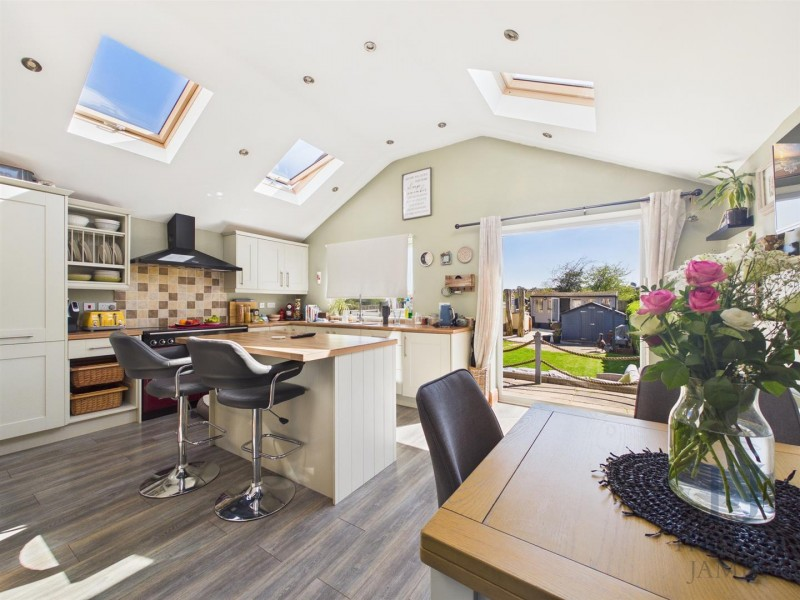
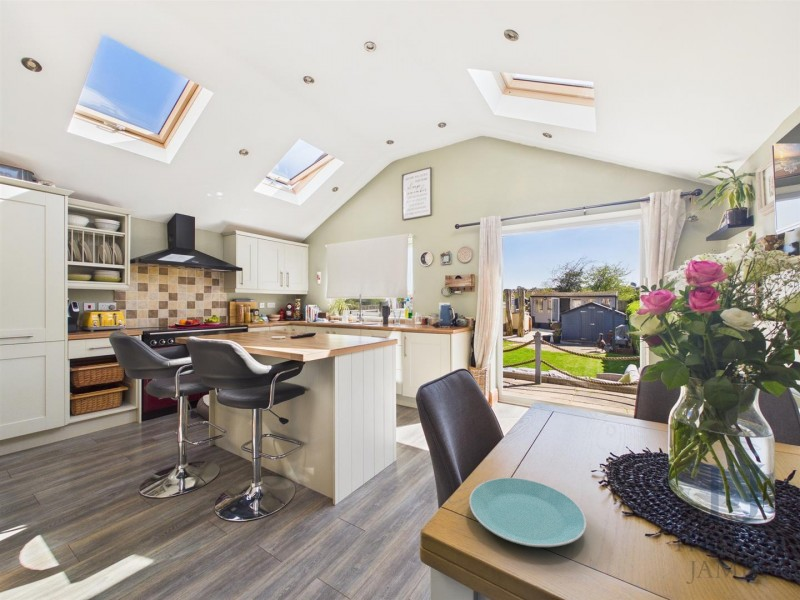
+ plate (524, 512)
